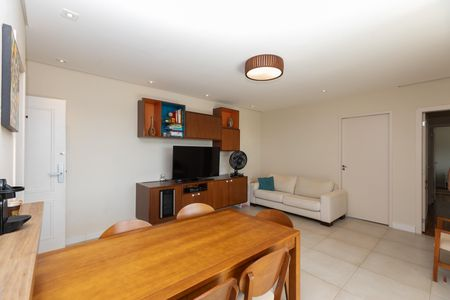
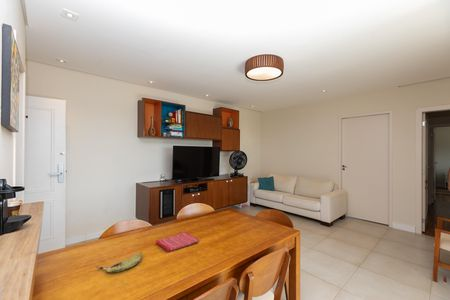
+ dish towel (177, 241)
+ fruit (122, 263)
